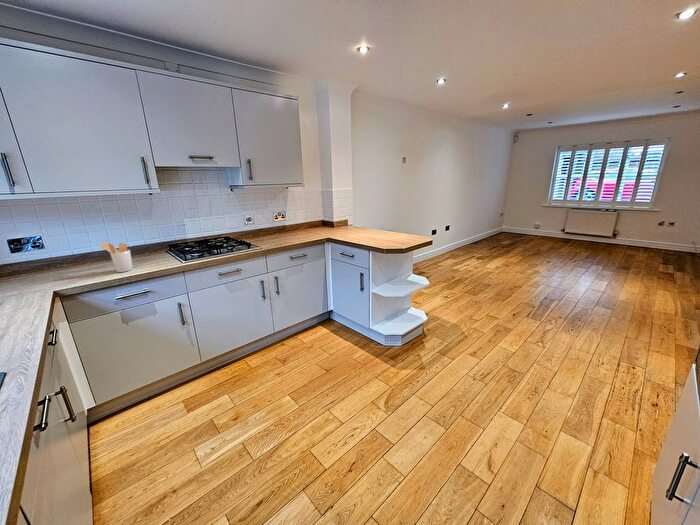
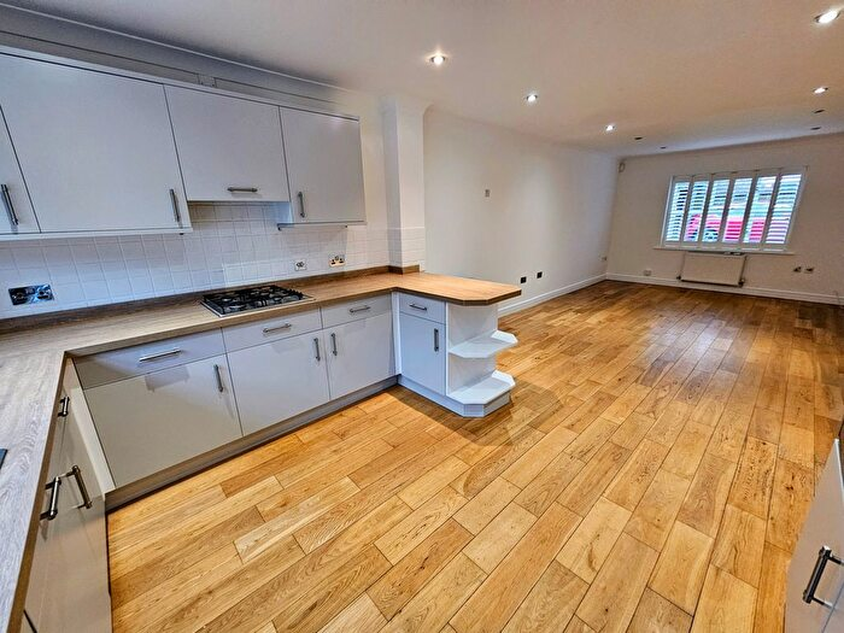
- utensil holder (117, 256)
